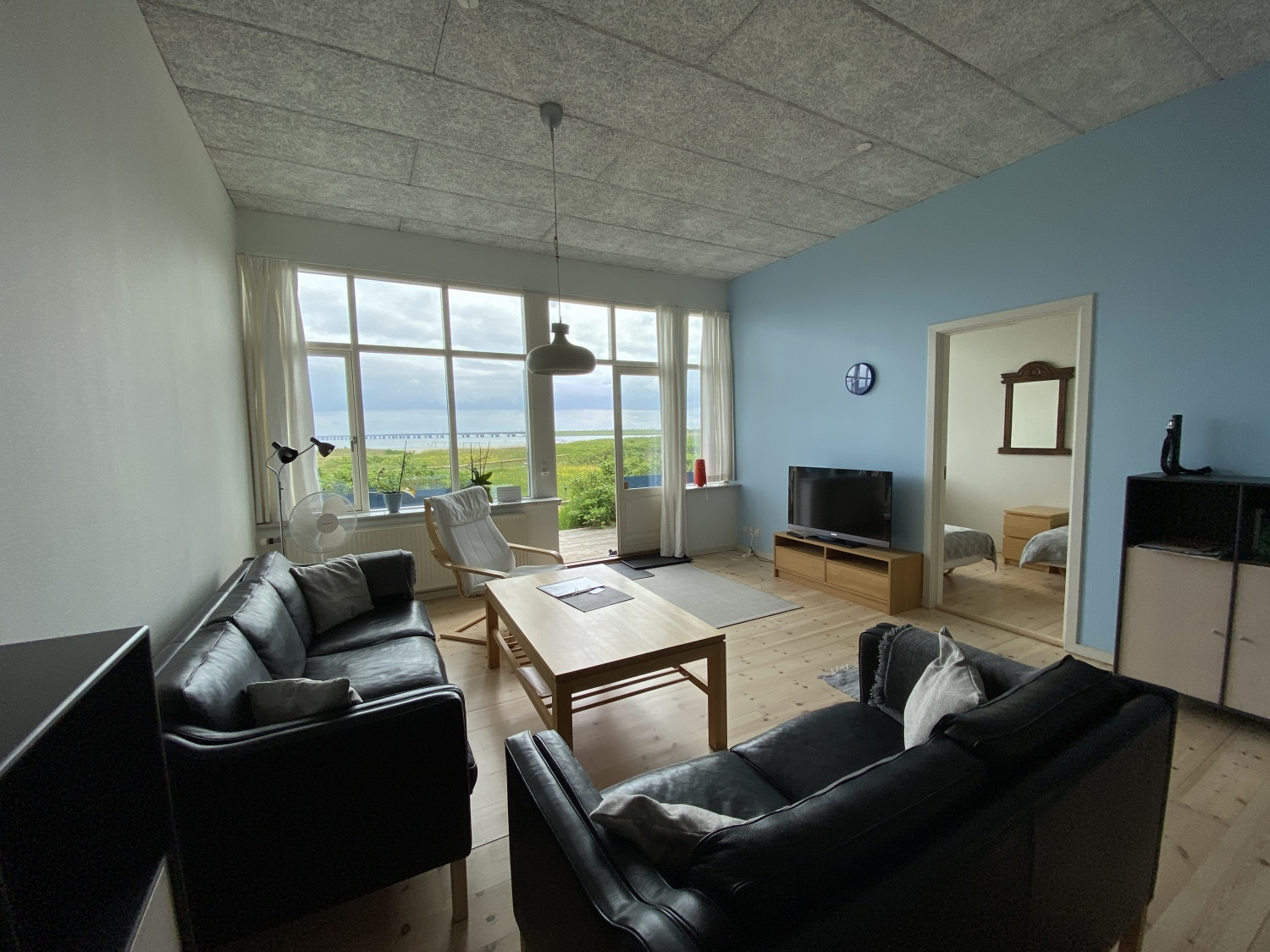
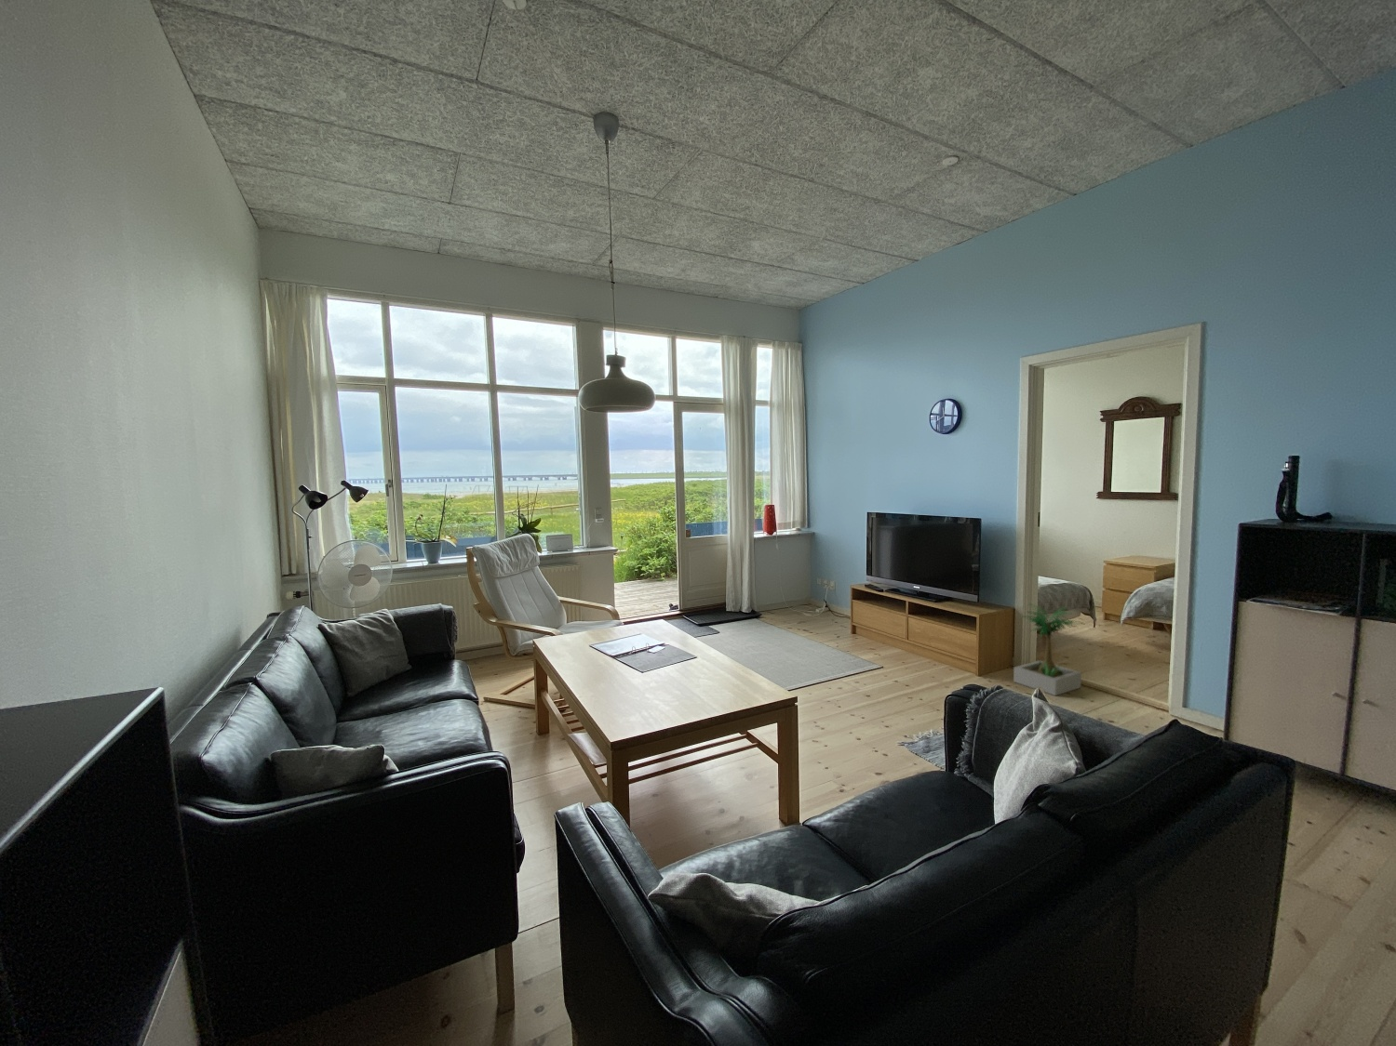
+ potted plant (1050, 647)
